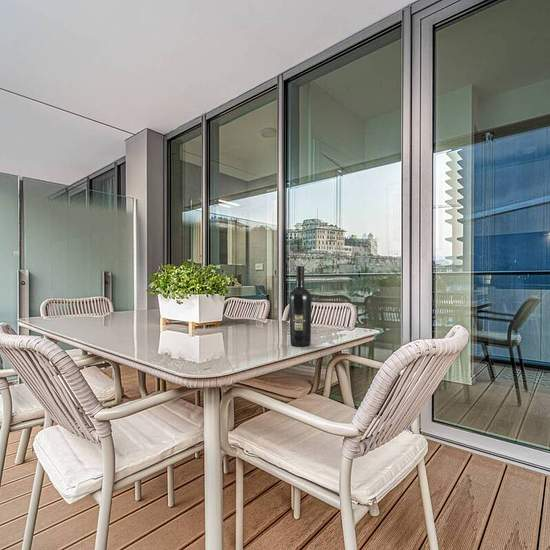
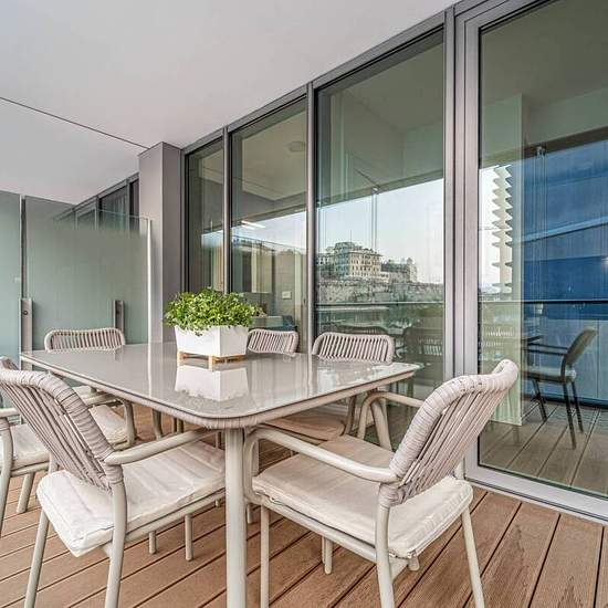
- wine bottle (300, 305)
